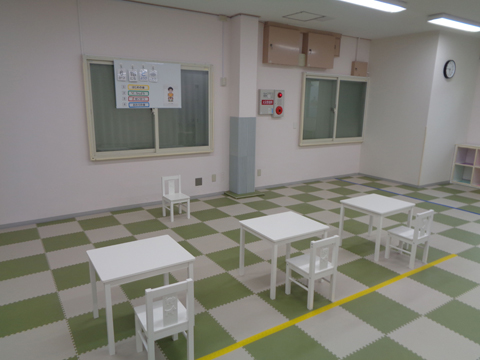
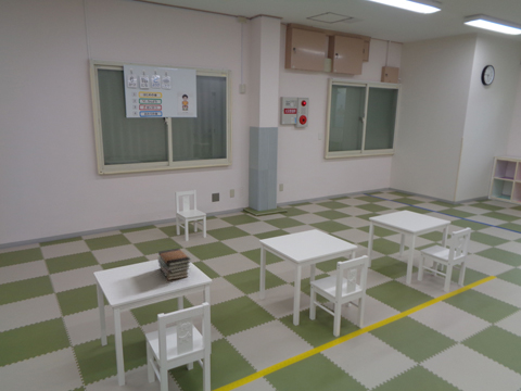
+ book stack (174, 263)
